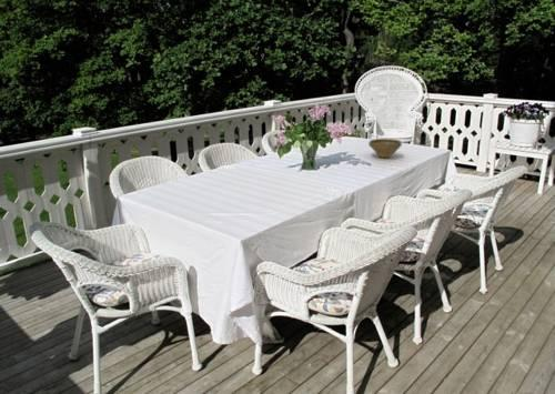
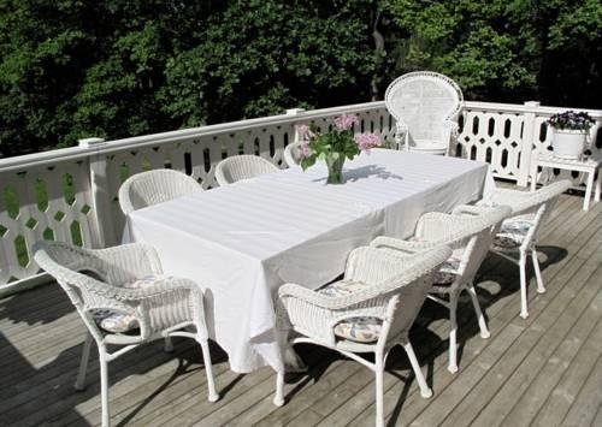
- bowl (384, 149)
